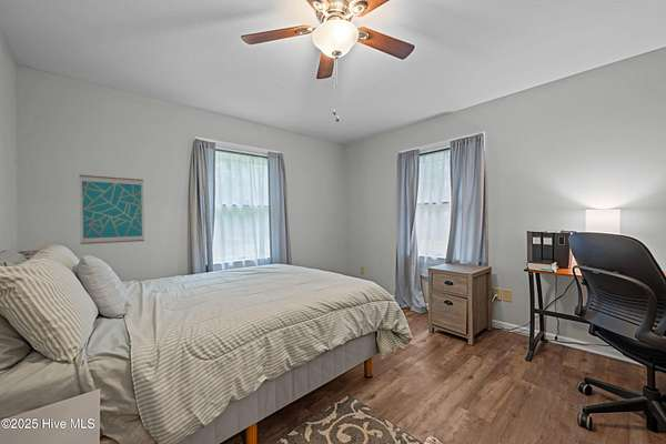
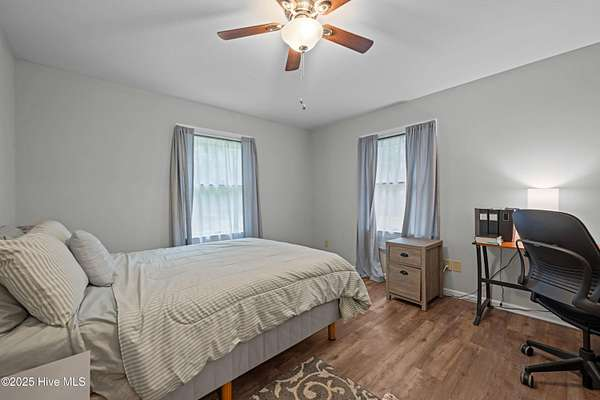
- wall art (113, 210)
